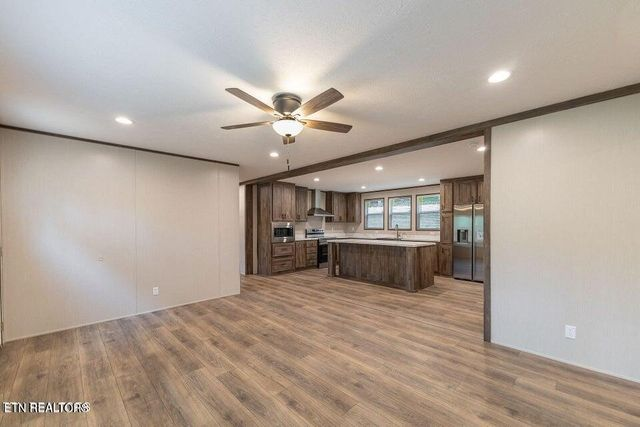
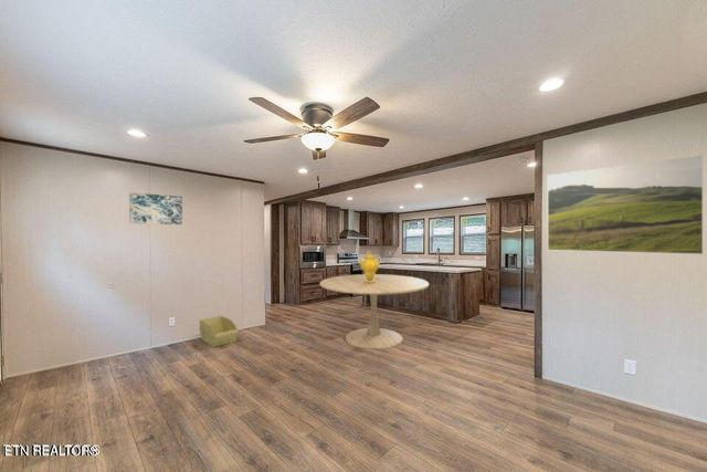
+ storage bin (219, 331)
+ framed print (614, 209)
+ dining table (373, 310)
+ wall art (157, 209)
+ decorative urn (369, 266)
